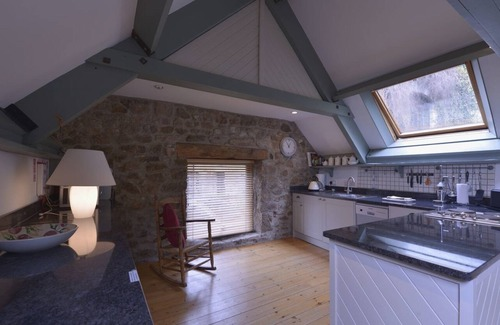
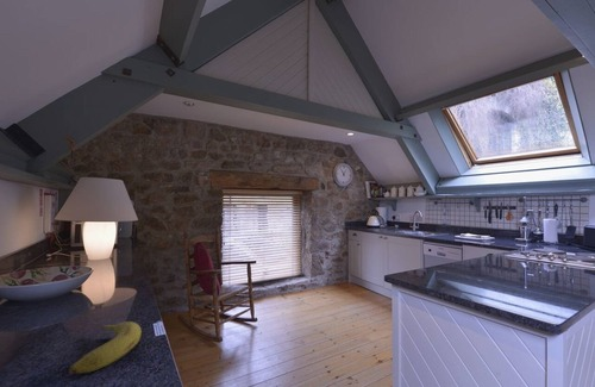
+ fruit (101, 345)
